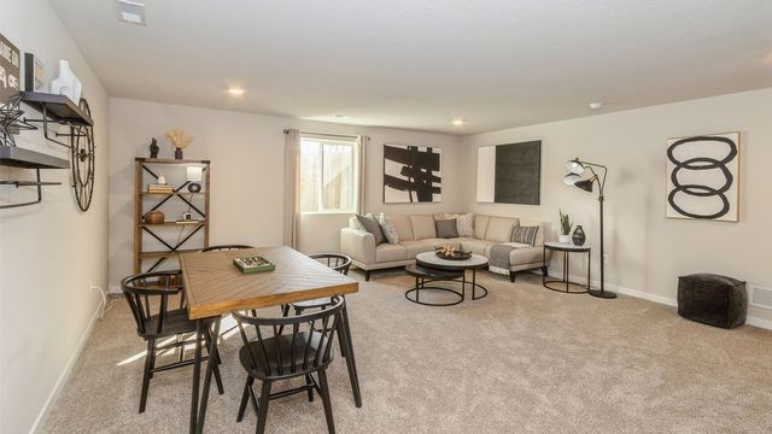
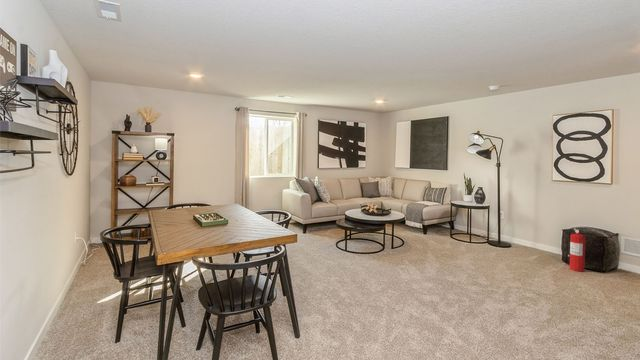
+ fire extinguisher (577, 248)
